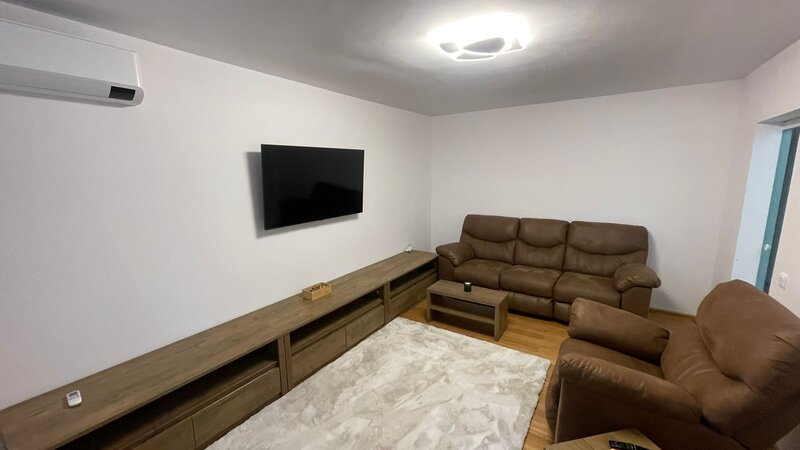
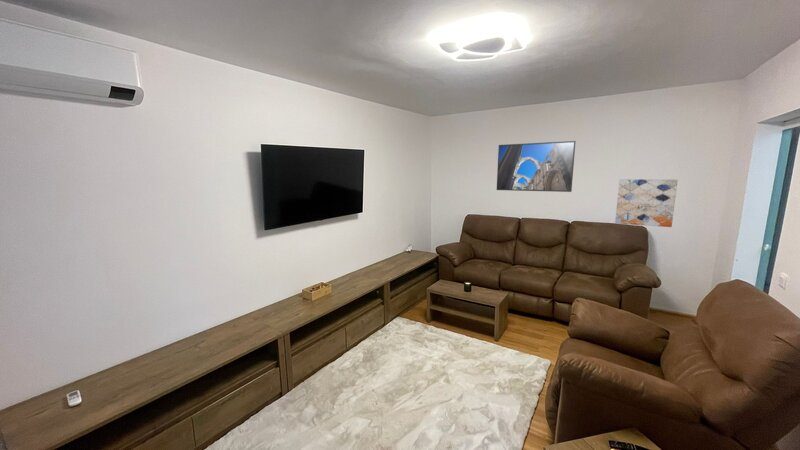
+ wall art (644, 202)
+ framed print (533, 167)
